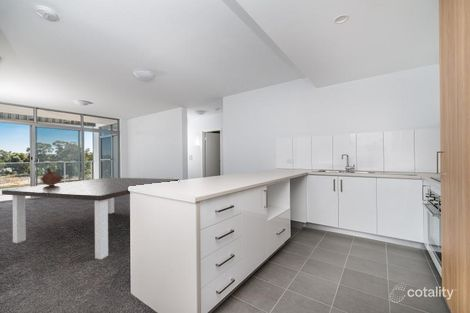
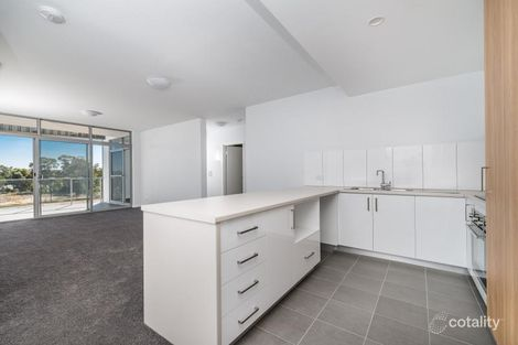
- vessel (51, 176)
- dining table (106, 206)
